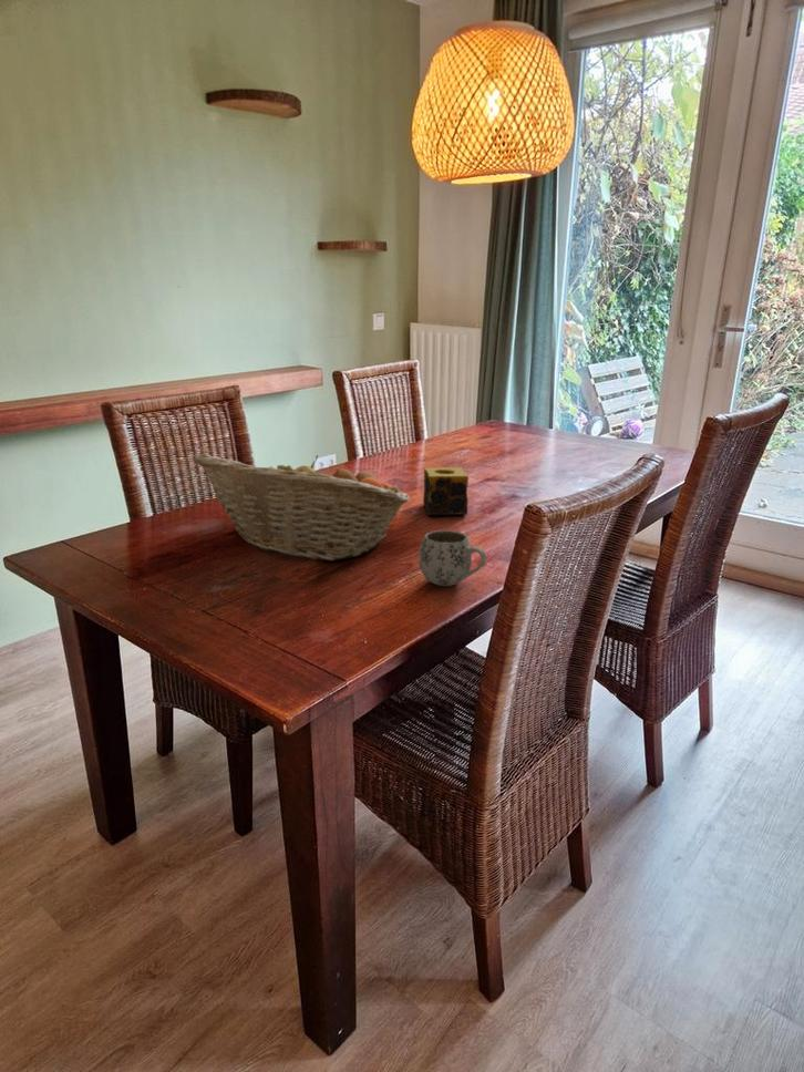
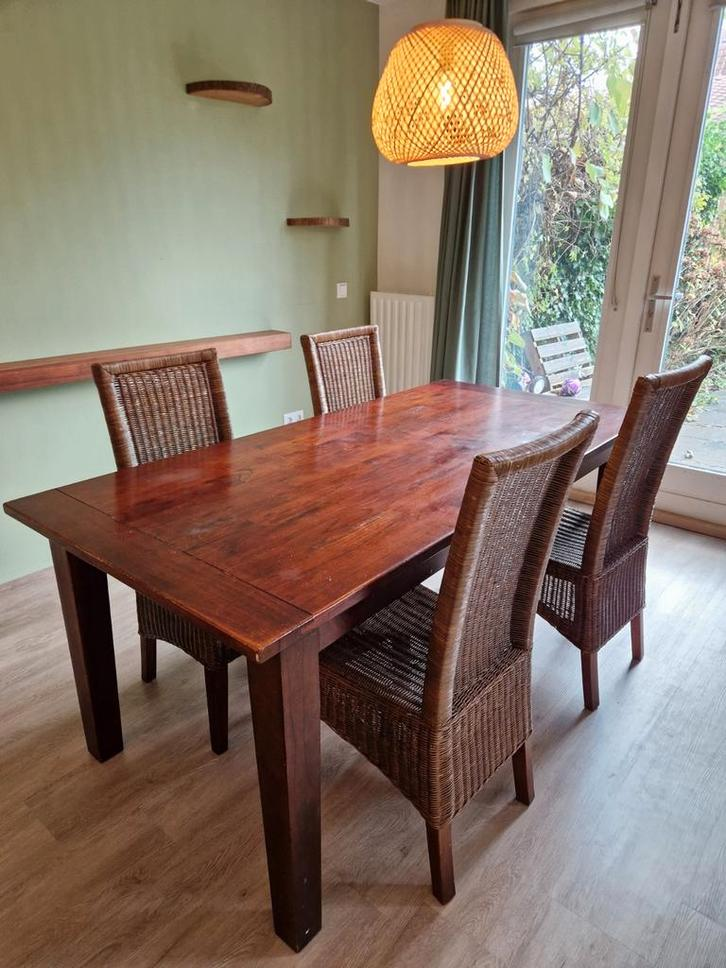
- mug (453, 560)
- candle (445, 491)
- fruit basket (301, 494)
